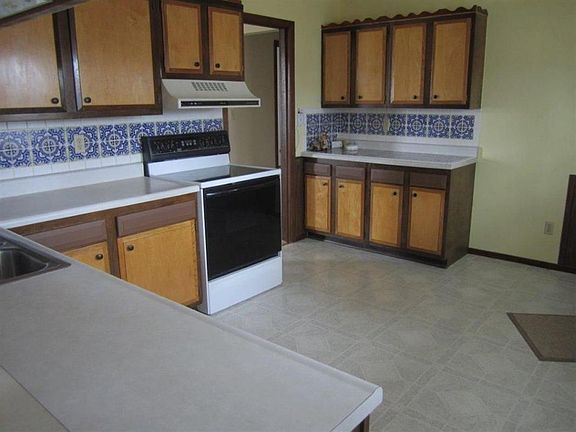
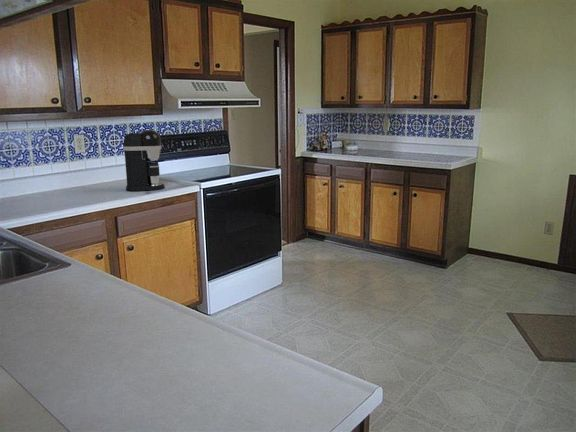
+ coffee maker (143, 159)
